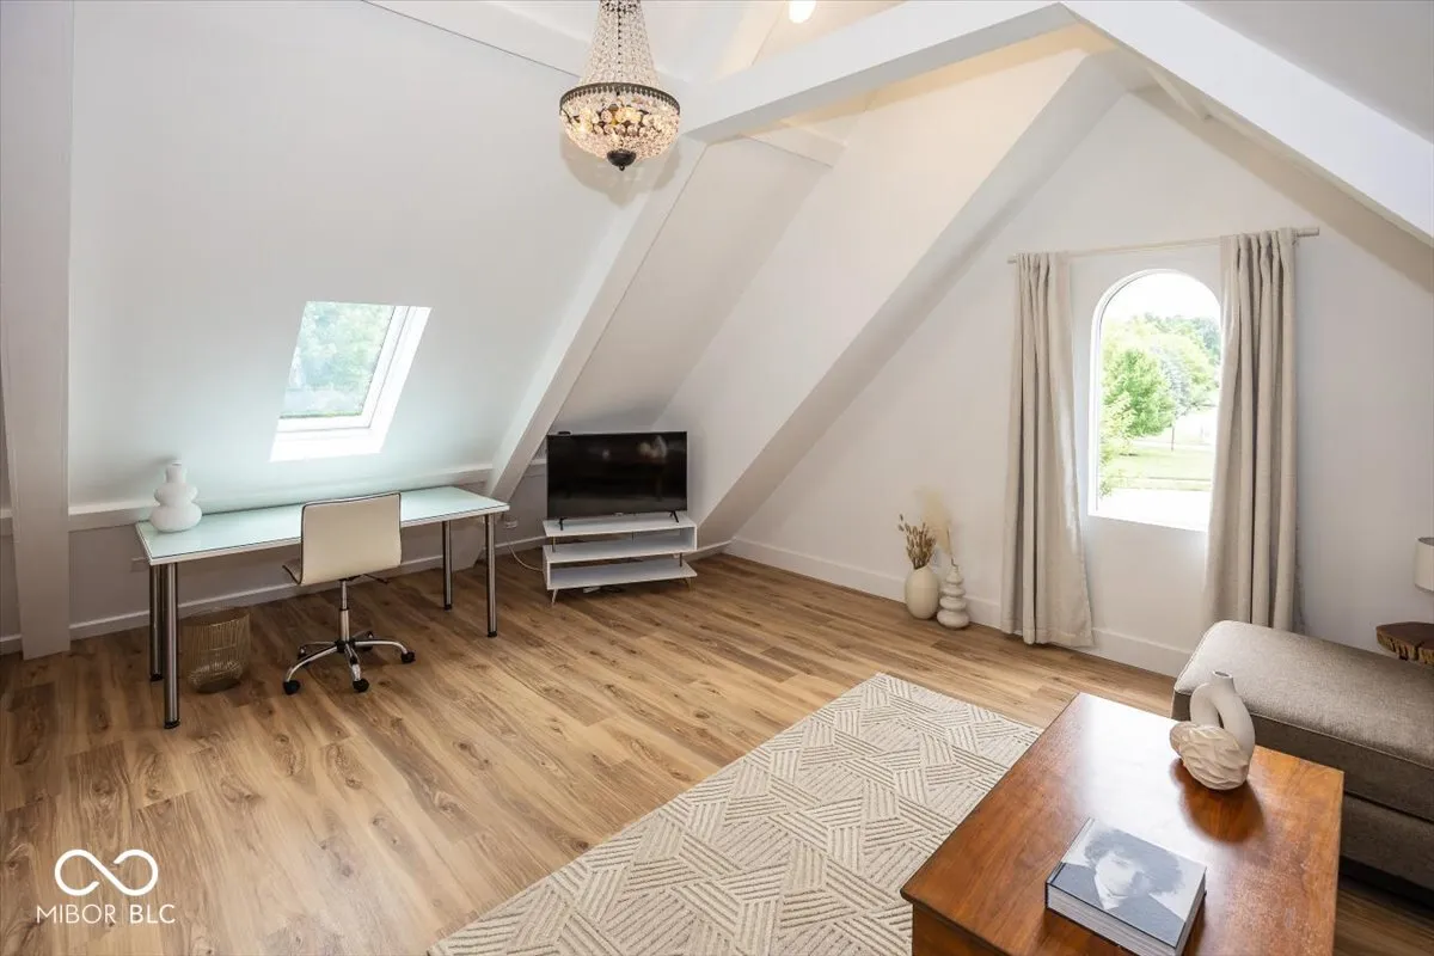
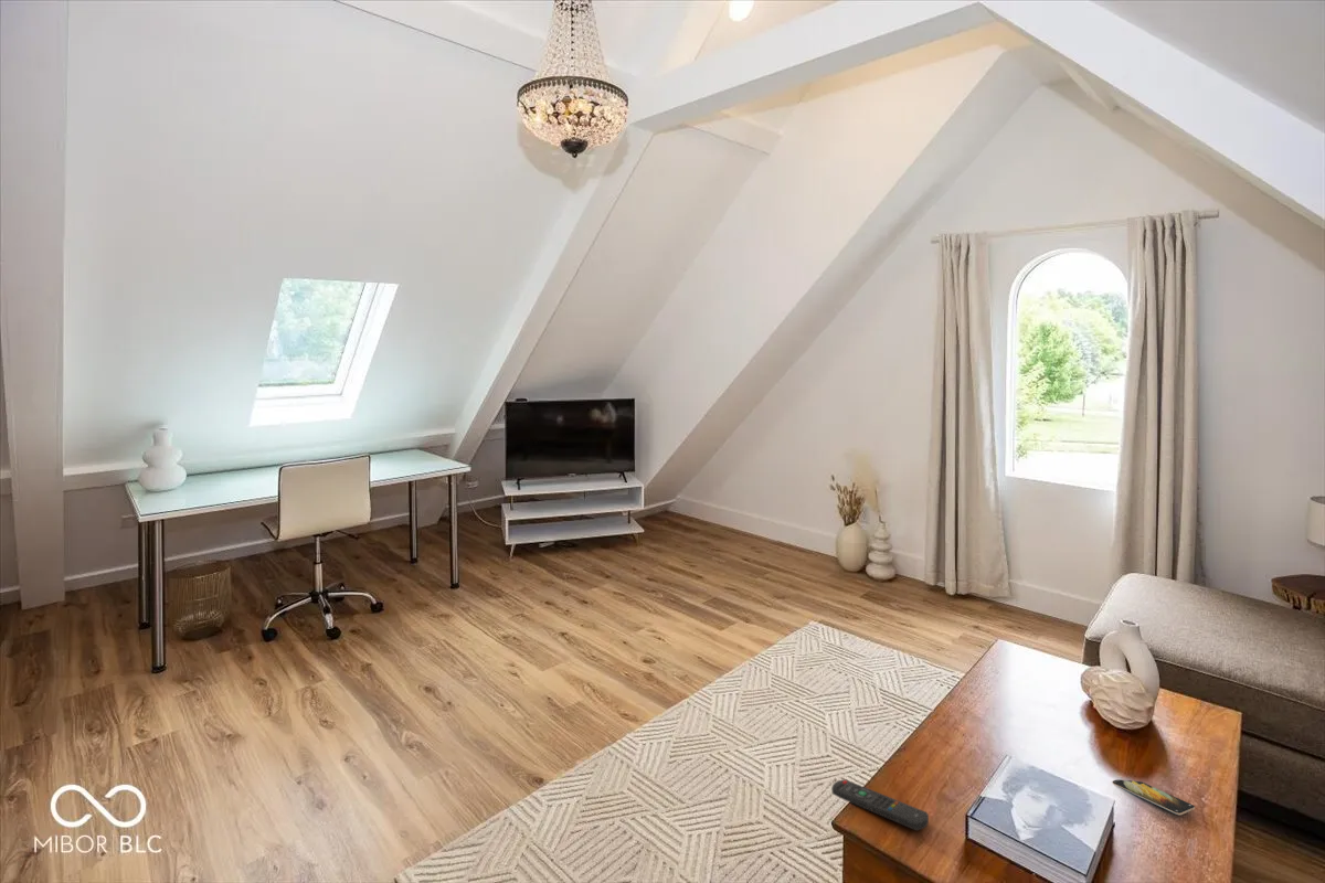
+ remote control (878, 802)
+ smartphone (1152, 794)
